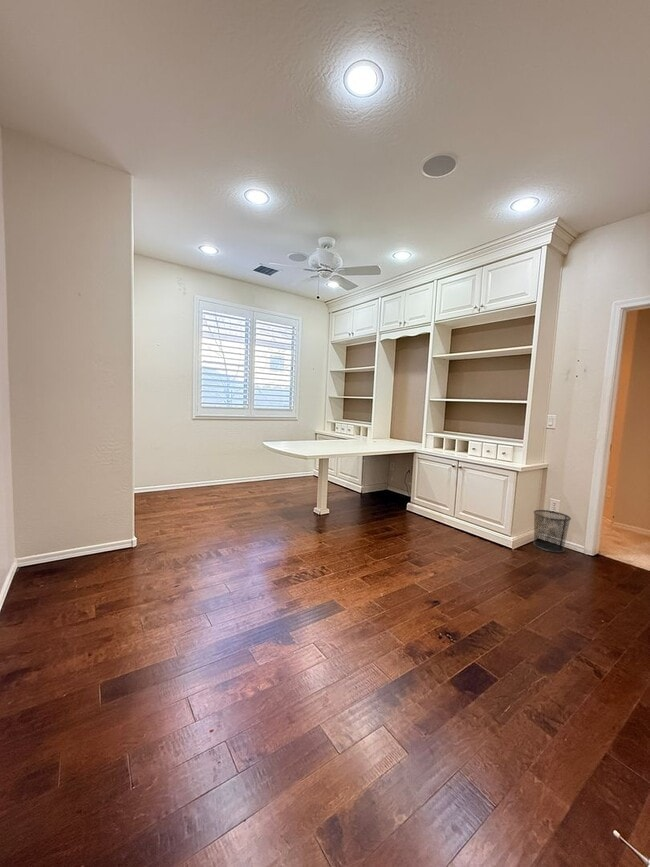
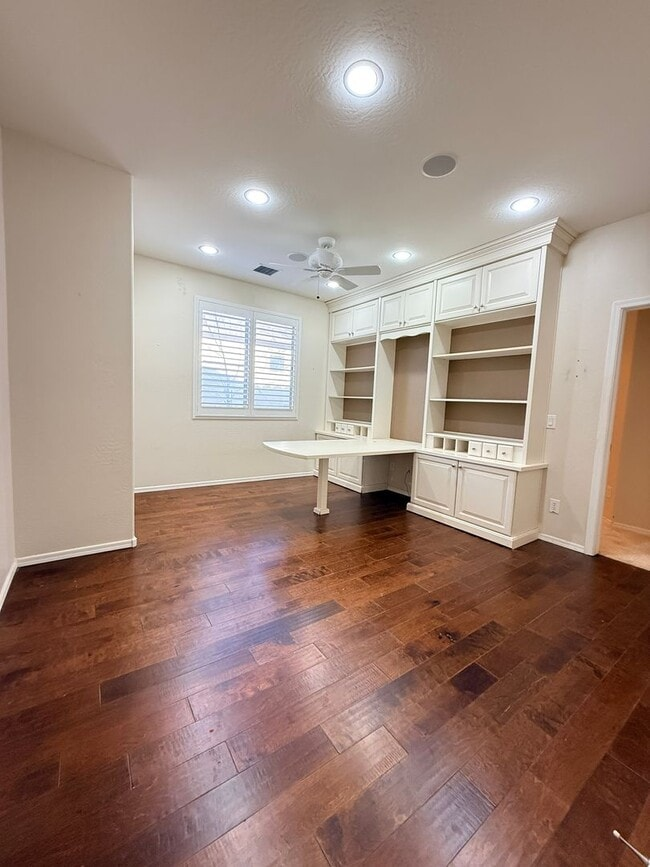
- waste bin (550, 530)
